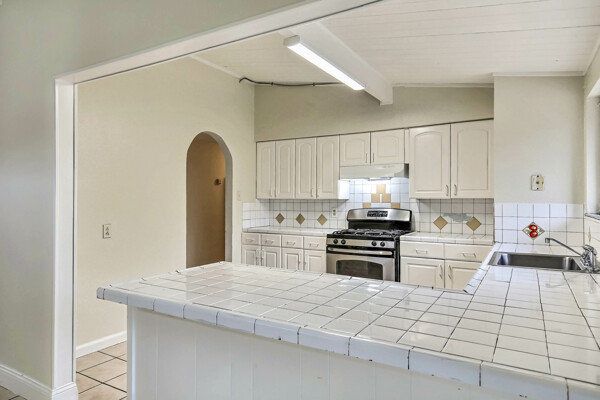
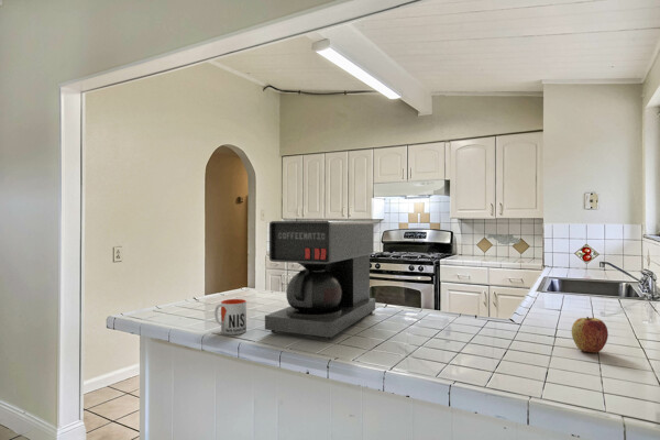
+ coffee maker (326, 272)
+ mug (229, 316)
+ apple (588, 333)
